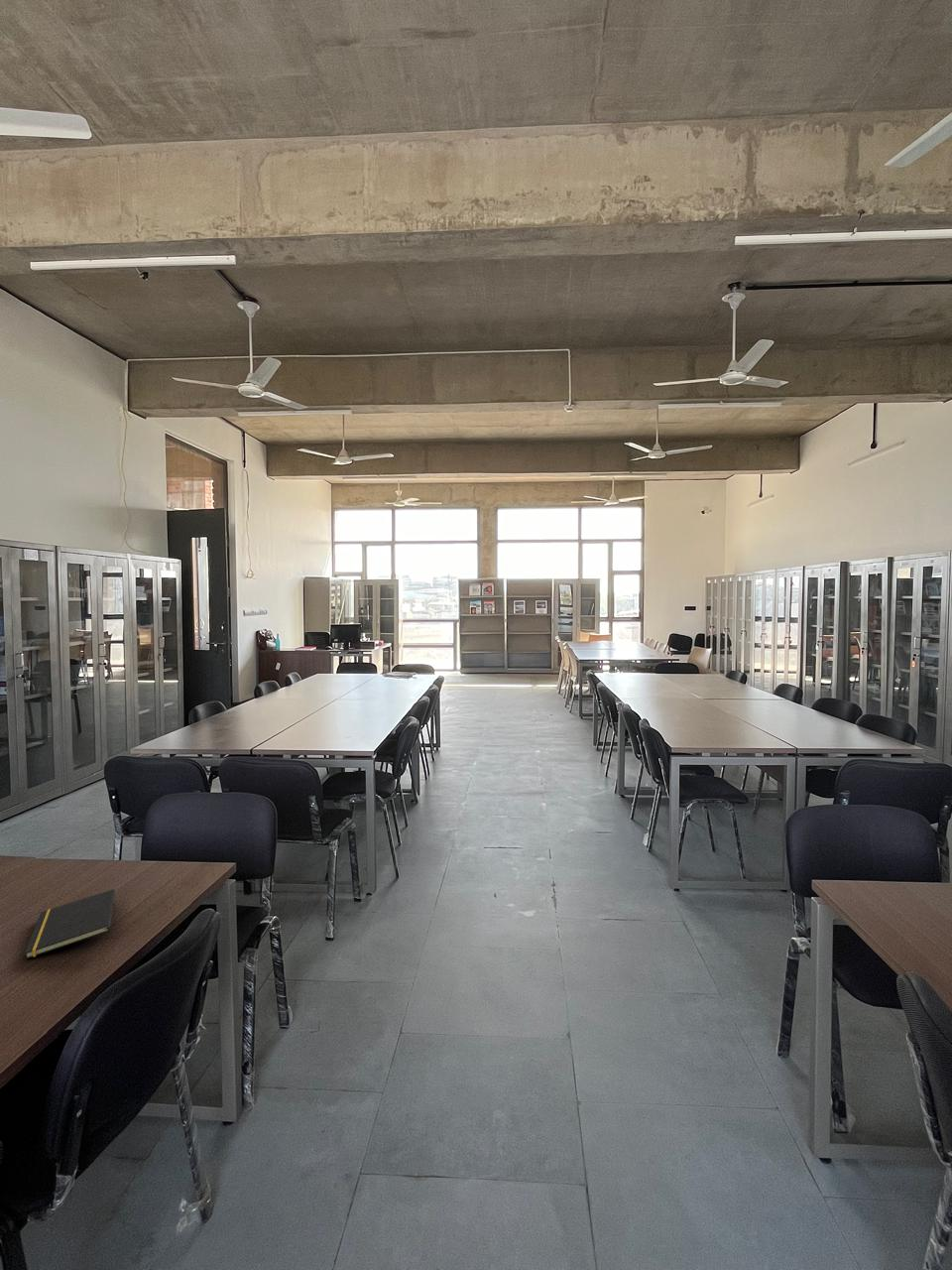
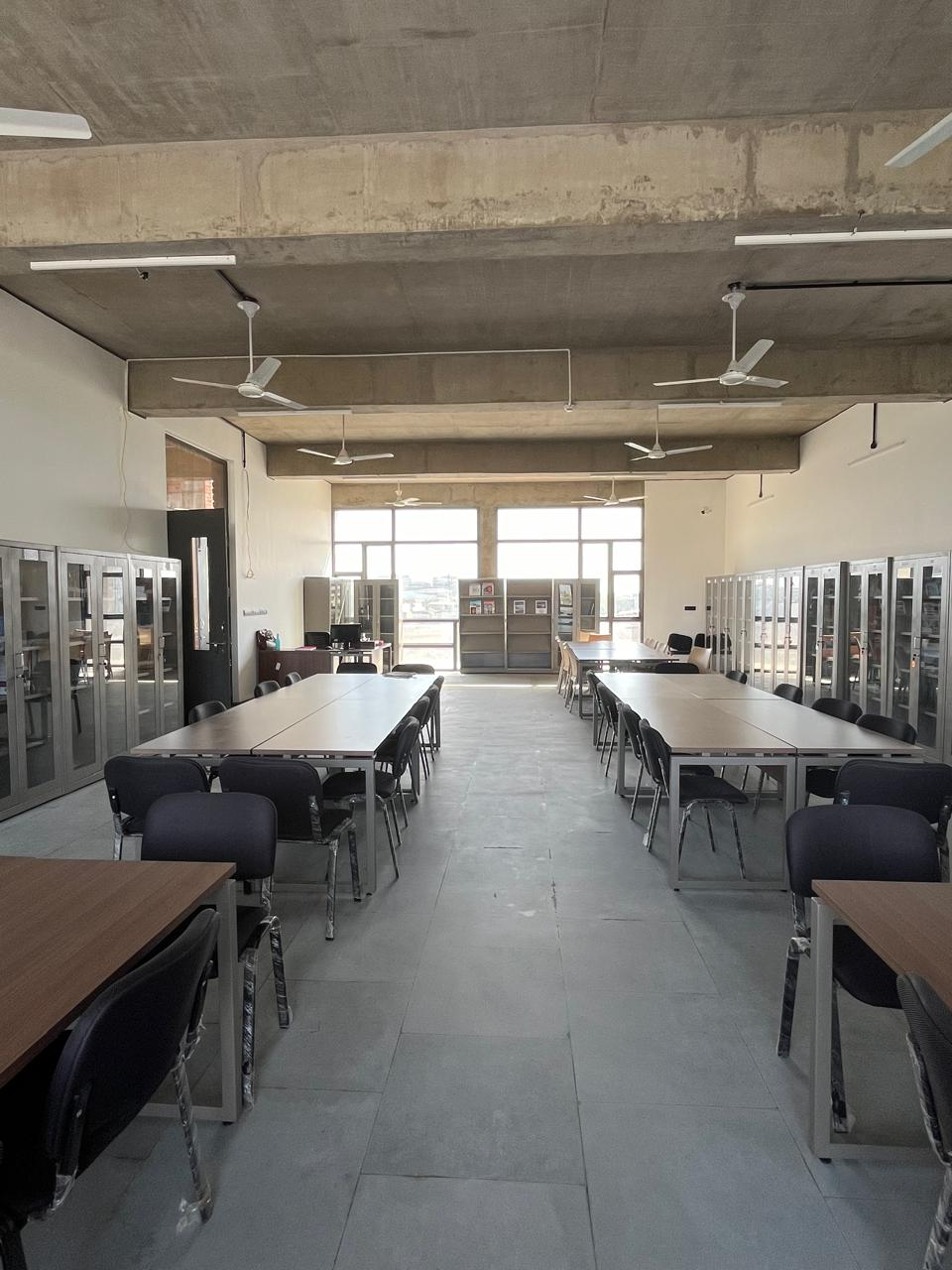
- notepad (73, 921)
